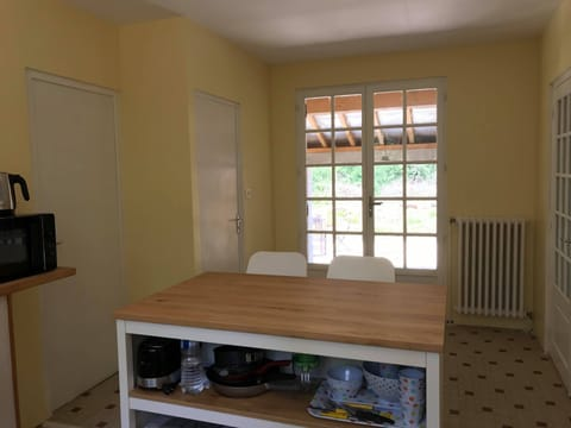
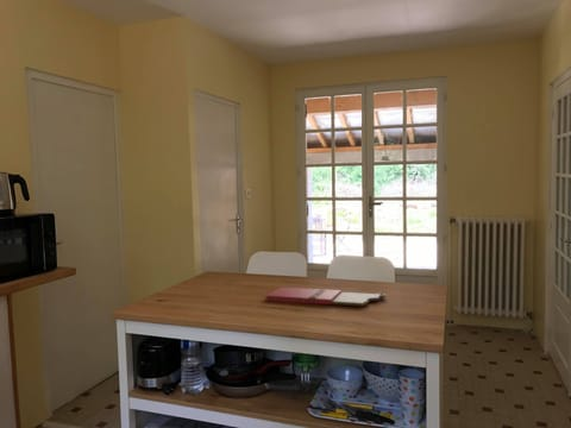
+ cutting board (326, 295)
